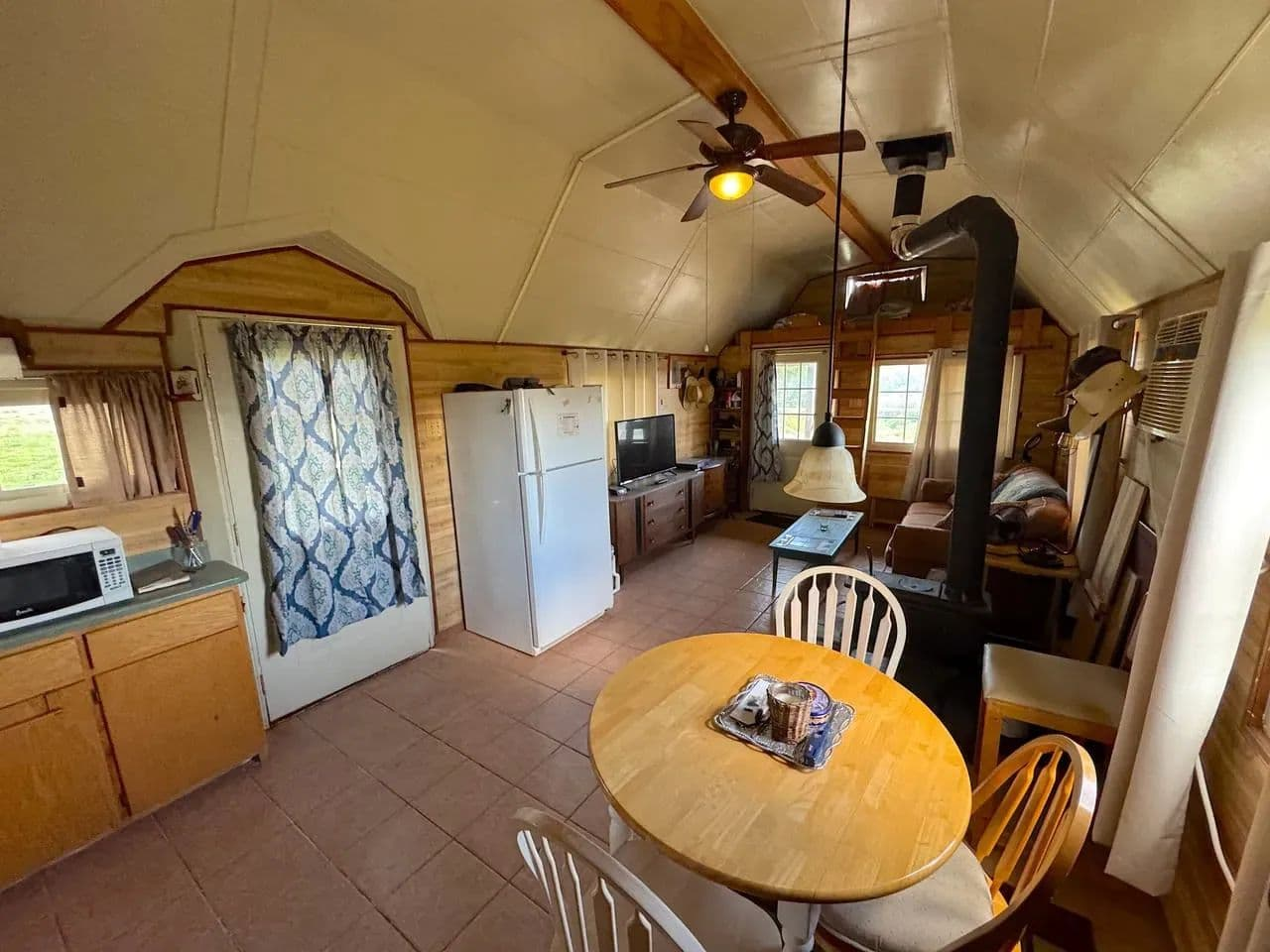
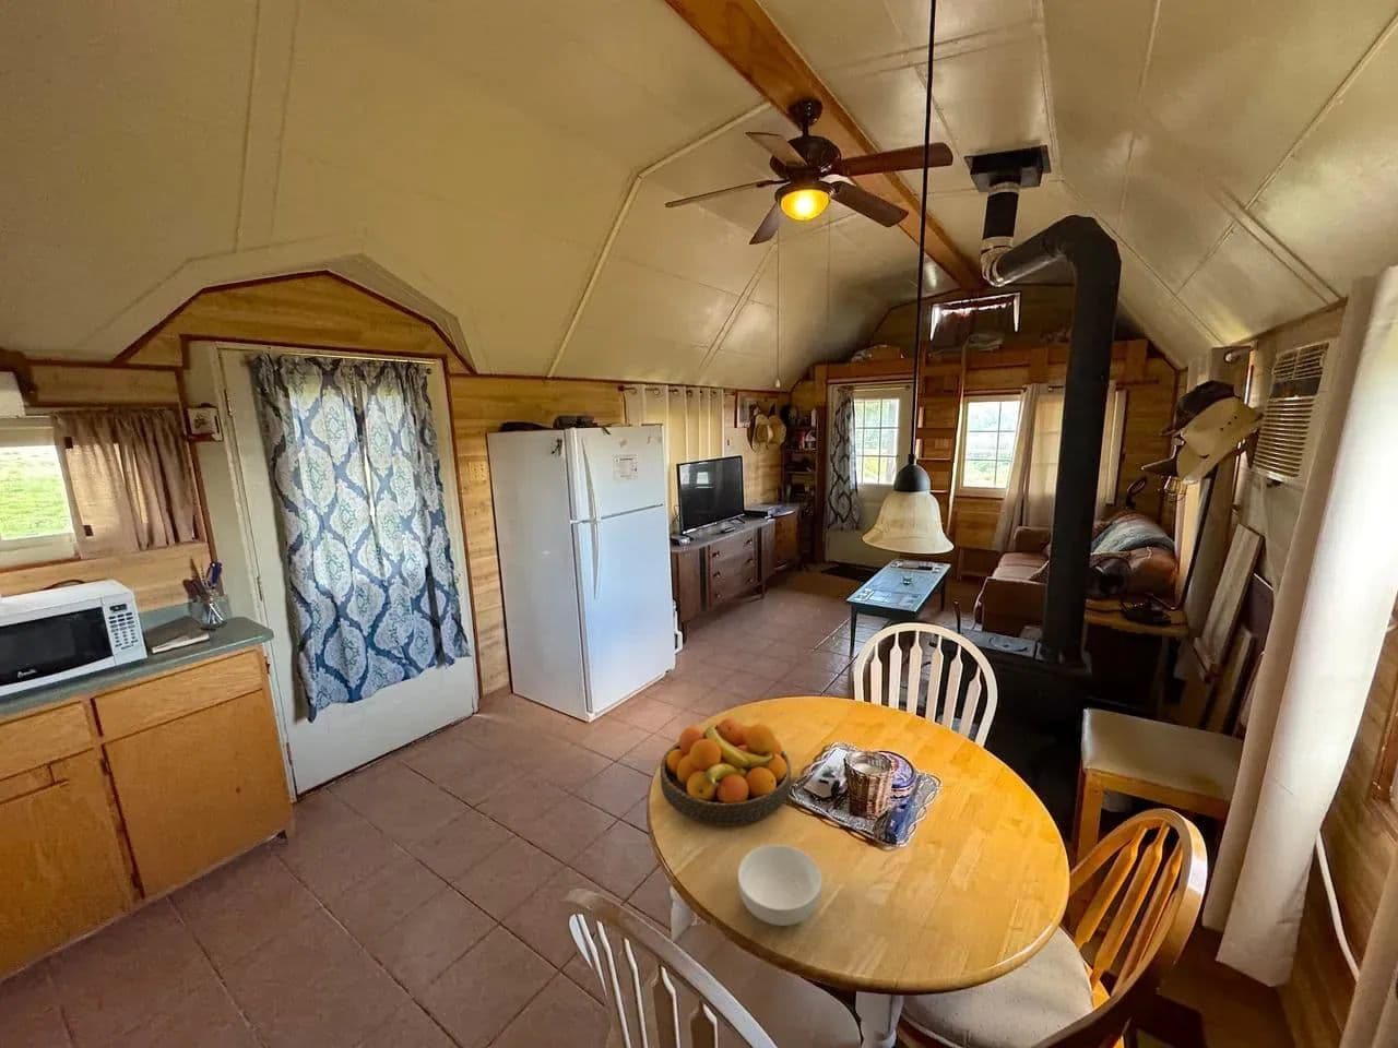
+ cereal bowl (778, 888)
+ fruit bowl (725, 754)
